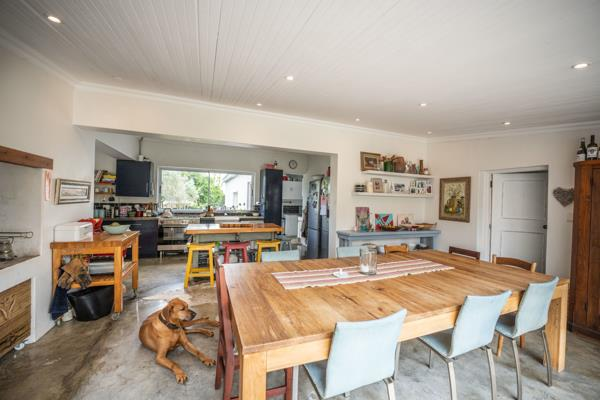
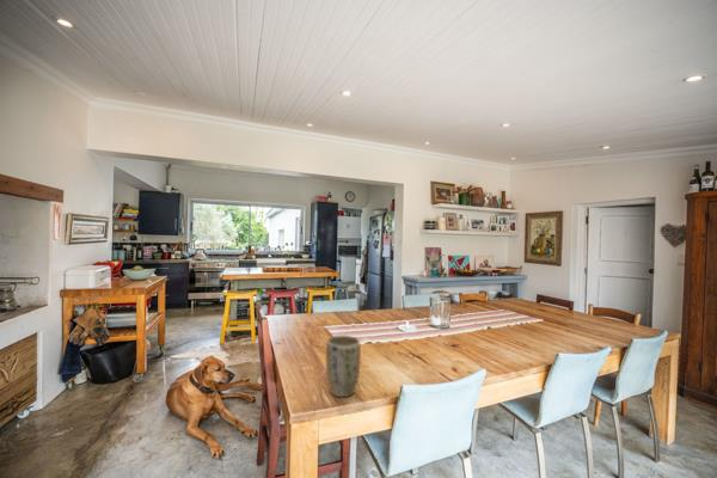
+ plant pot (343, 366)
